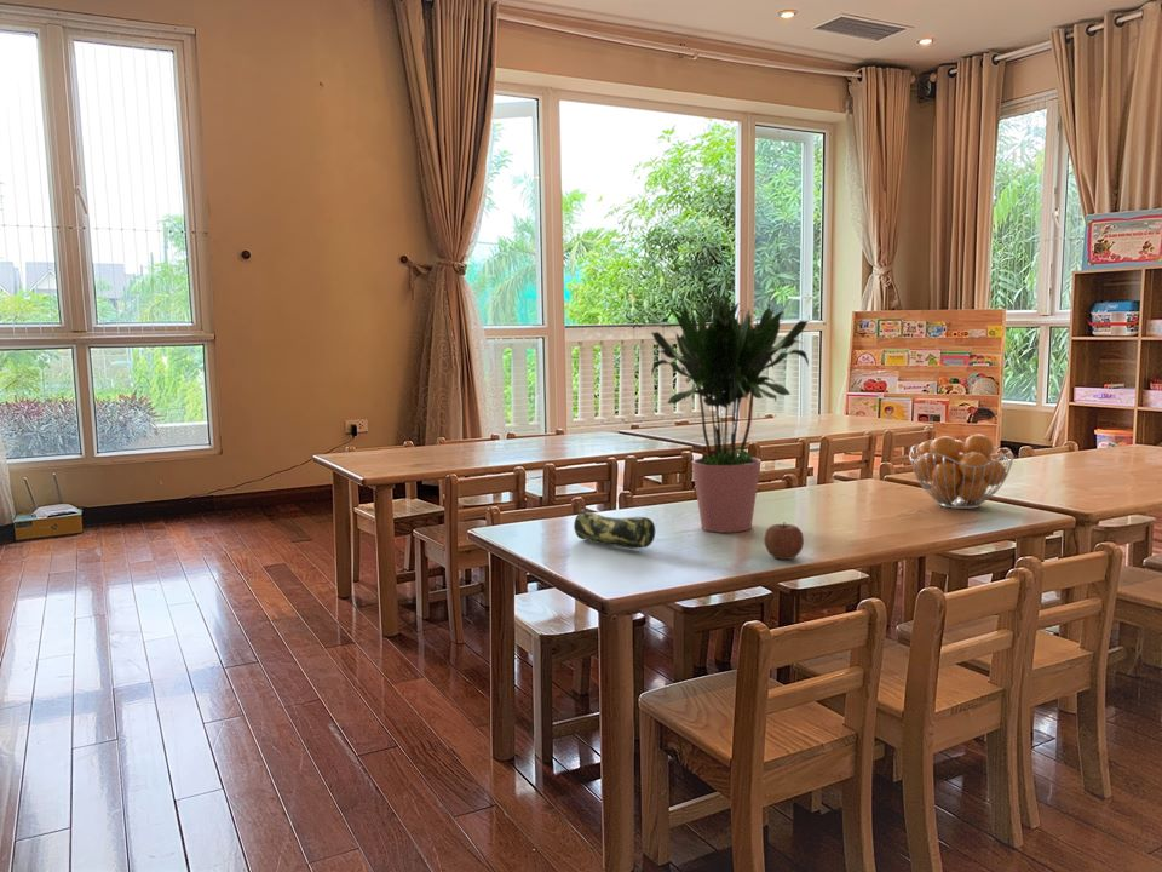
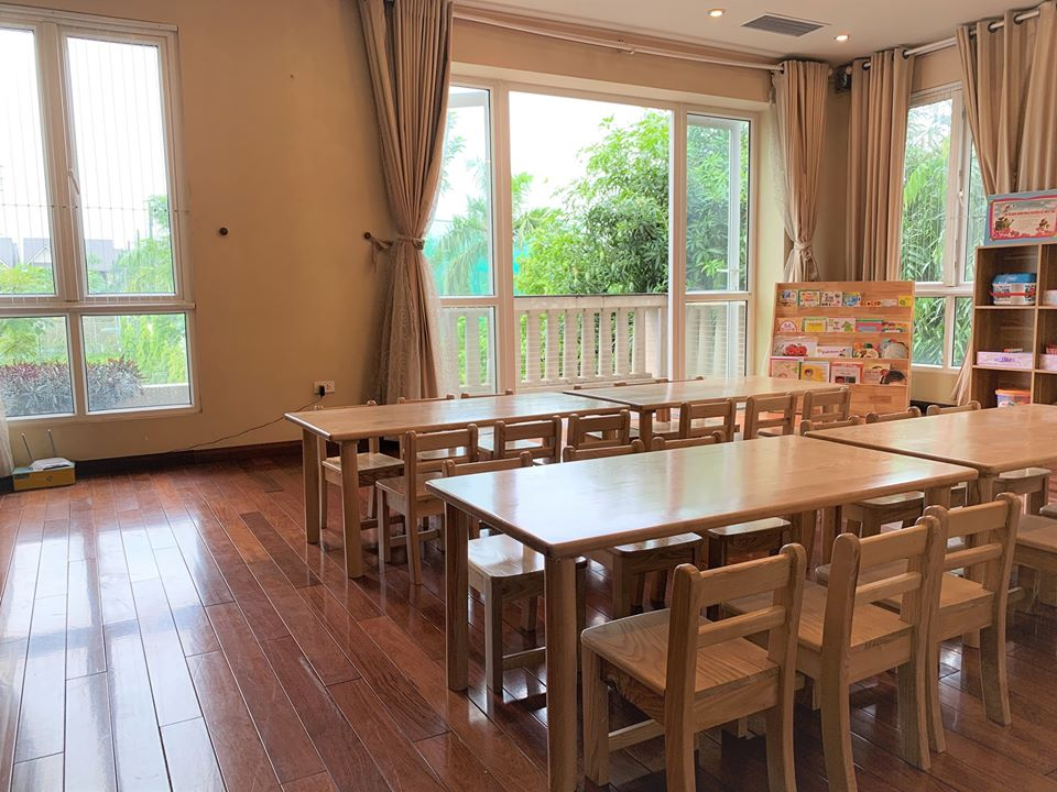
- pencil case (611, 528)
- fruit basket (960, 469)
- potted plant (717, 411)
- apple (783, 539)
